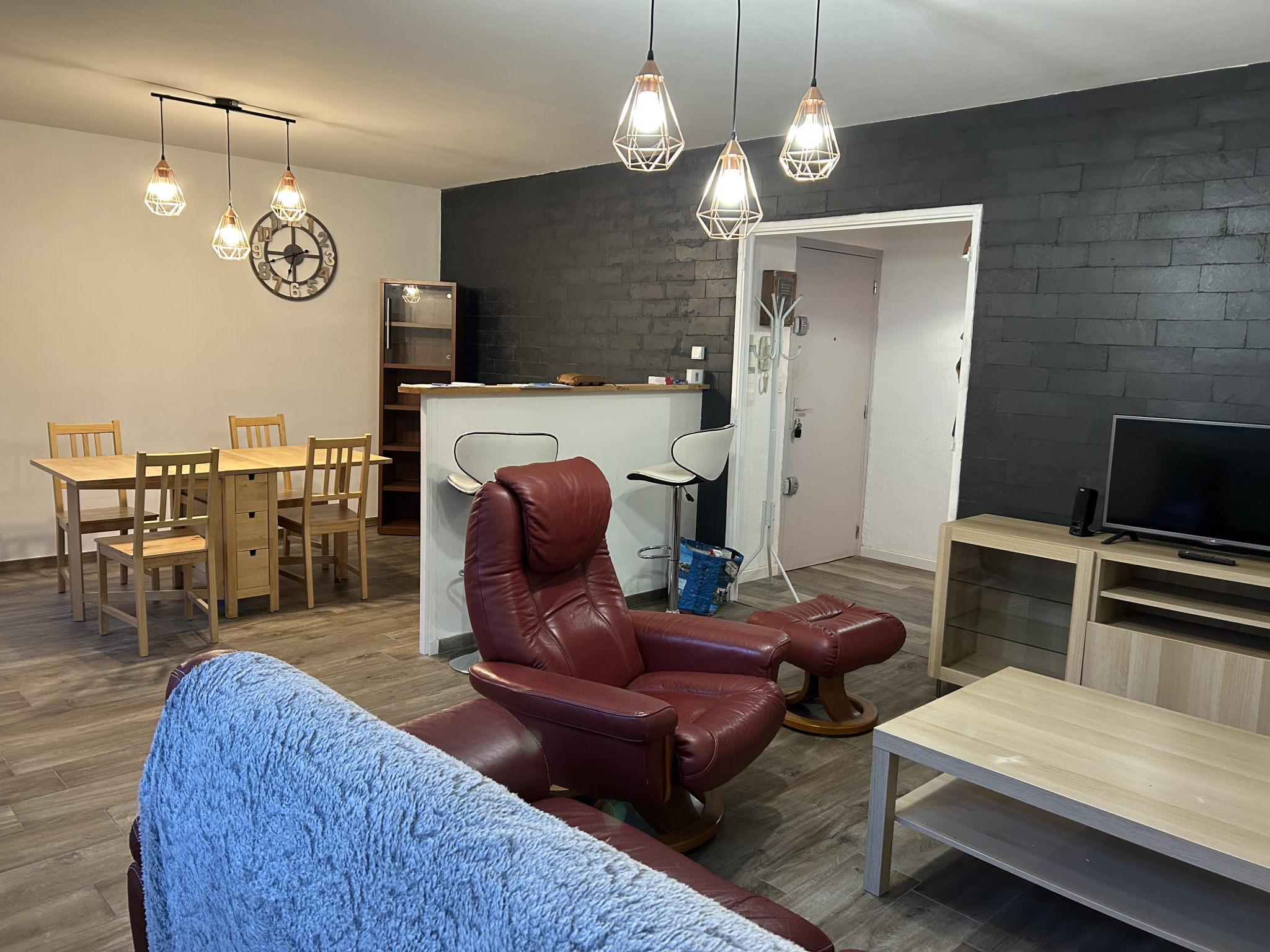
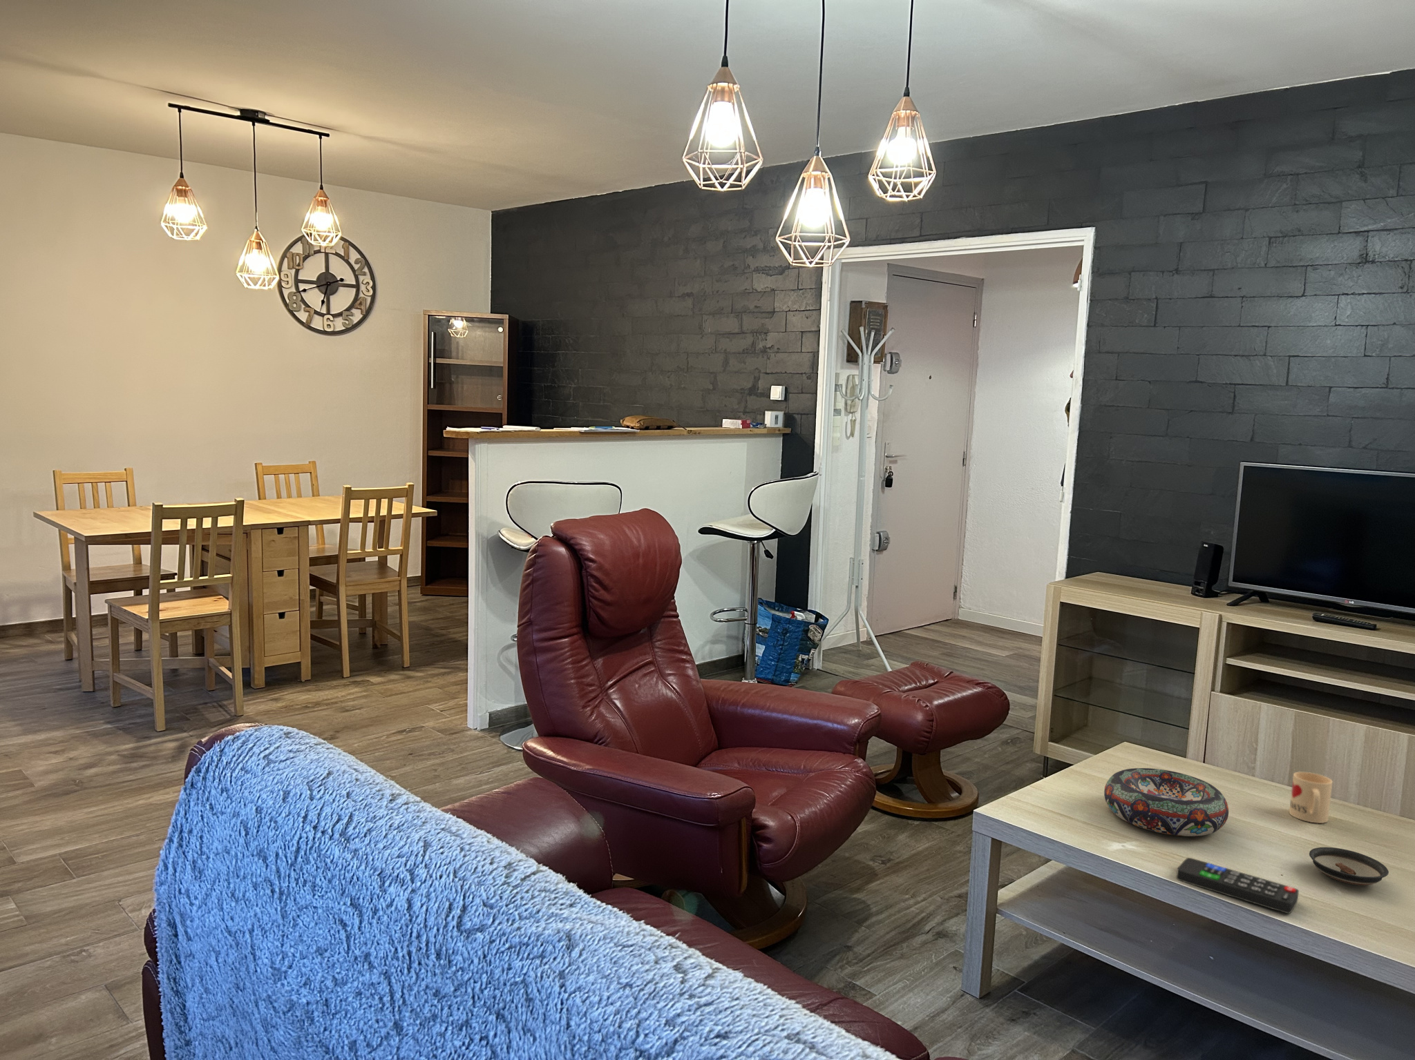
+ remote control (1236, 883)
+ saucer (1347, 870)
+ mug (1311, 799)
+ decorative bowl (1165, 802)
